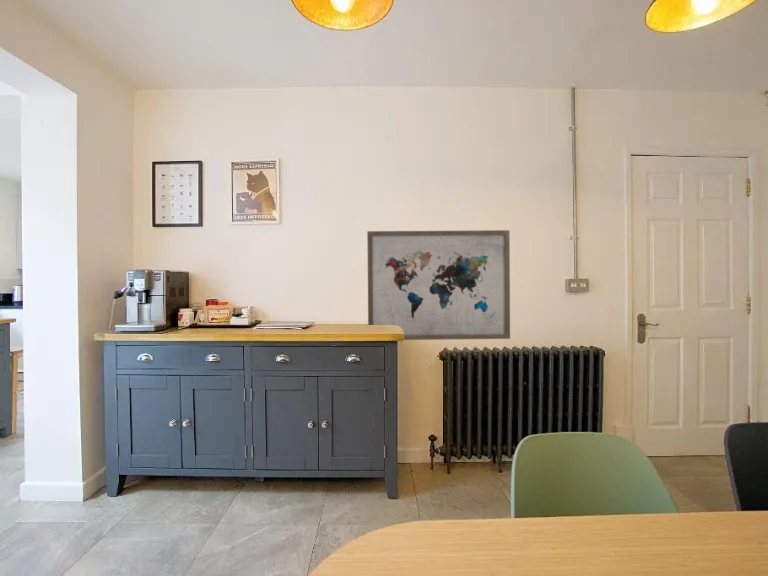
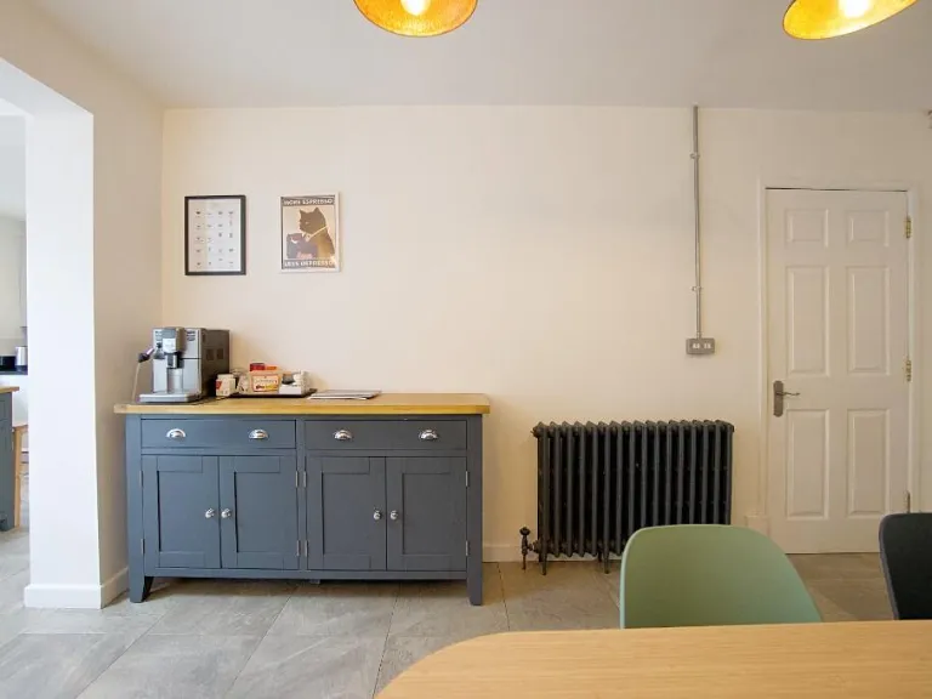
- wall art (438, 285)
